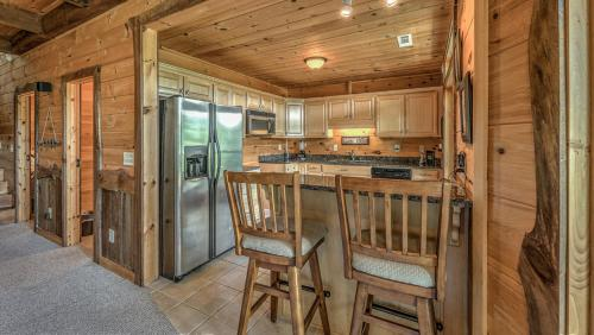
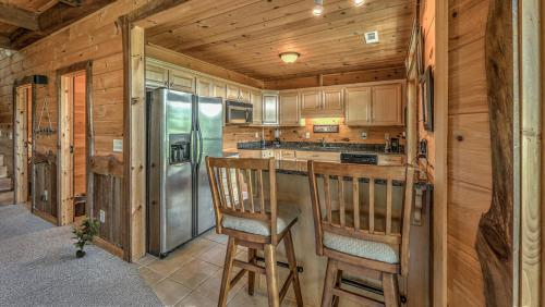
+ potted plant (86, 235)
